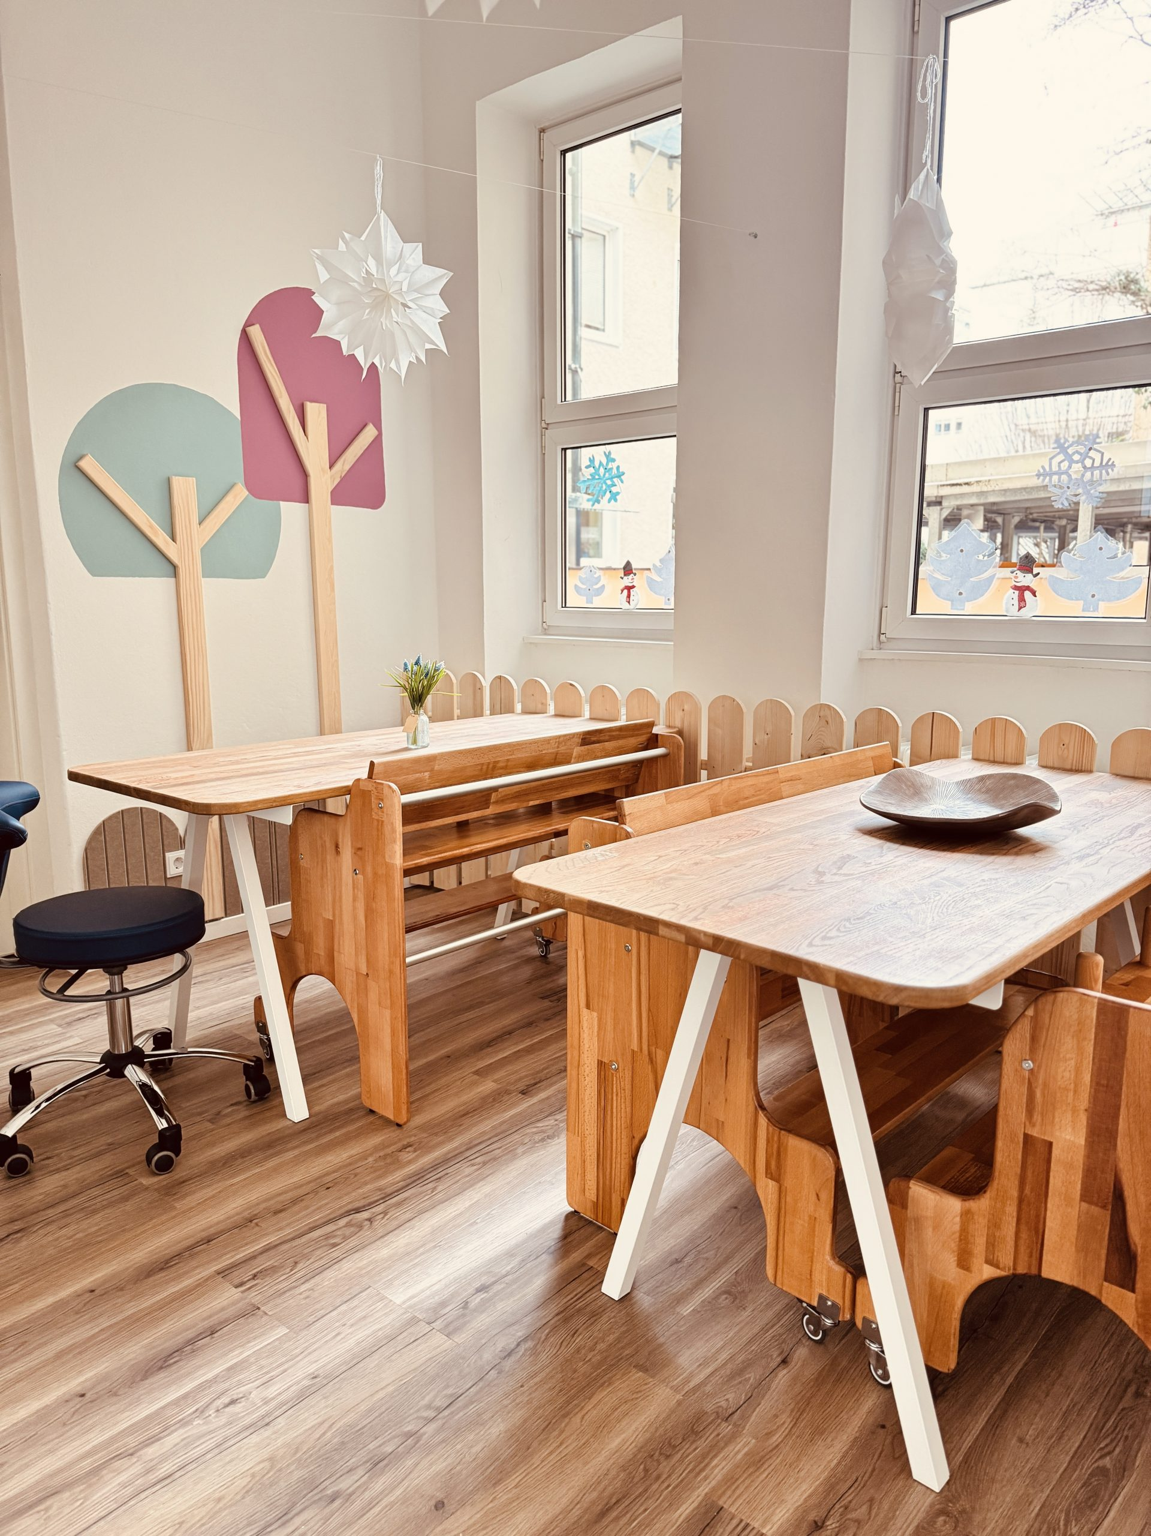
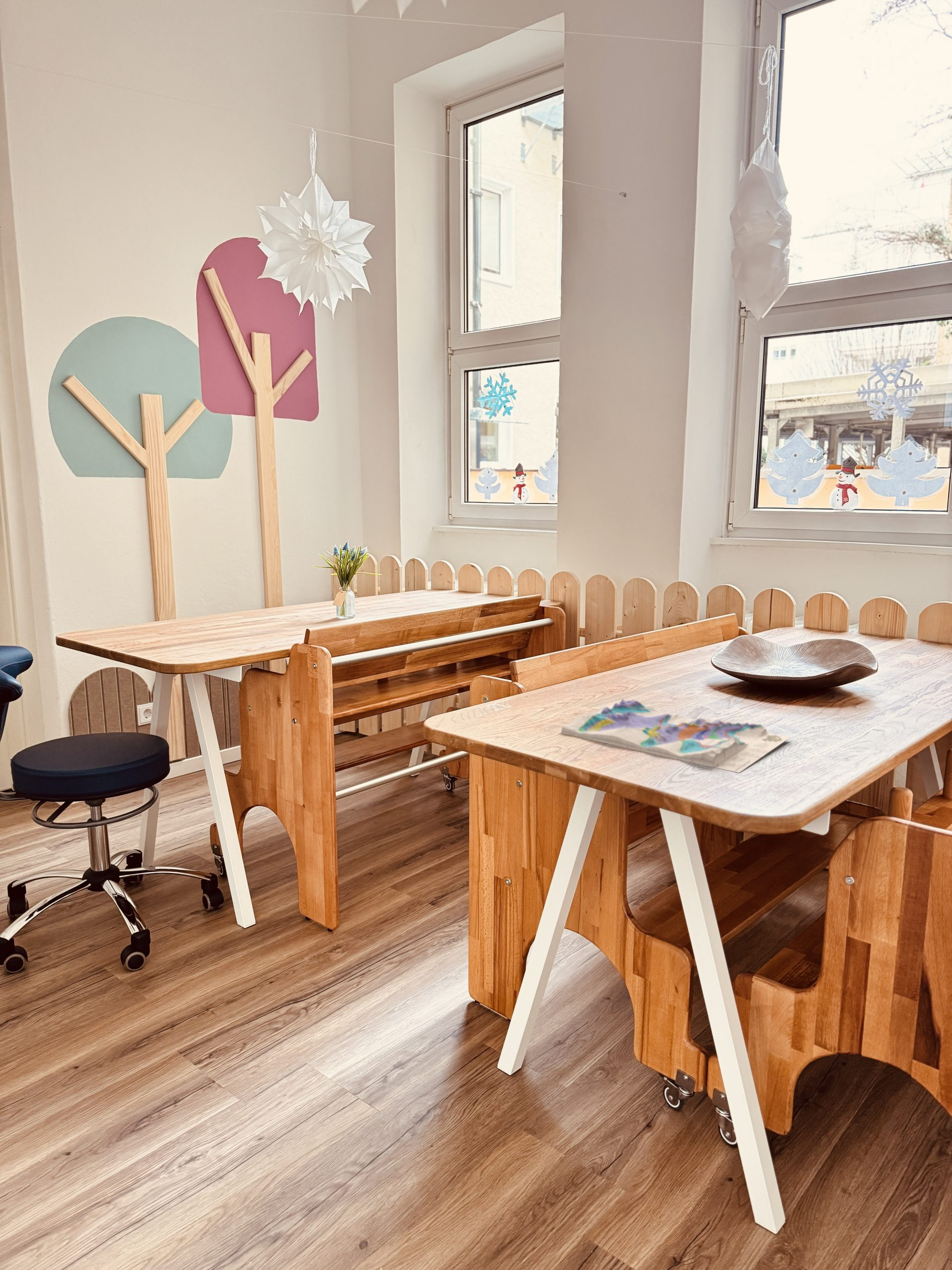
+ map (670, 726)
